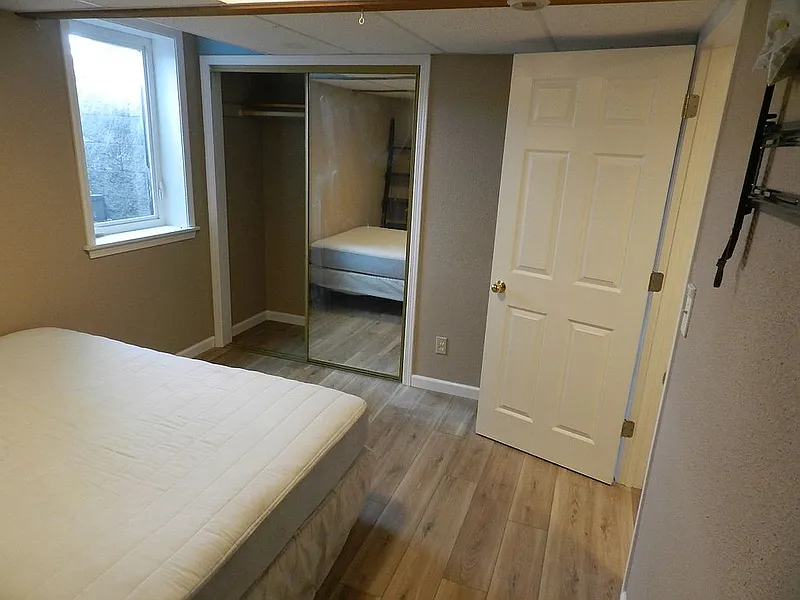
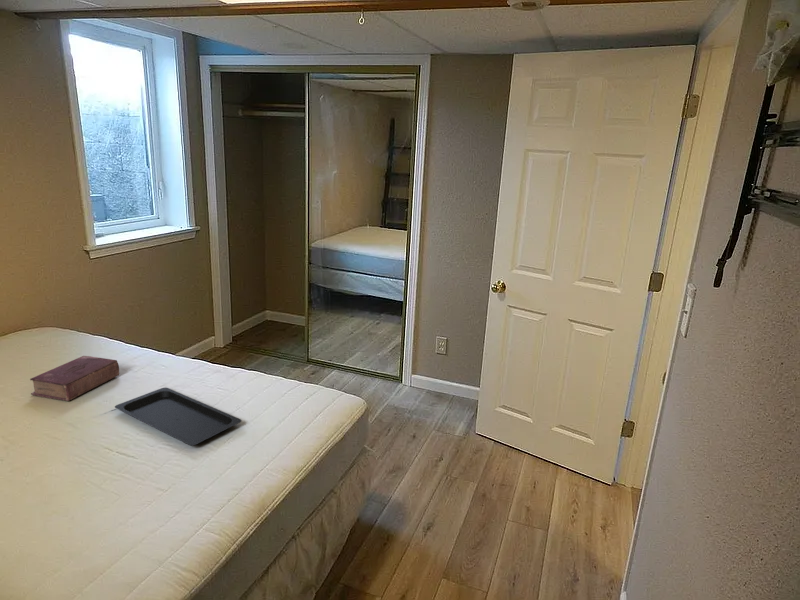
+ book (76, 376)
+ serving tray (177, 416)
